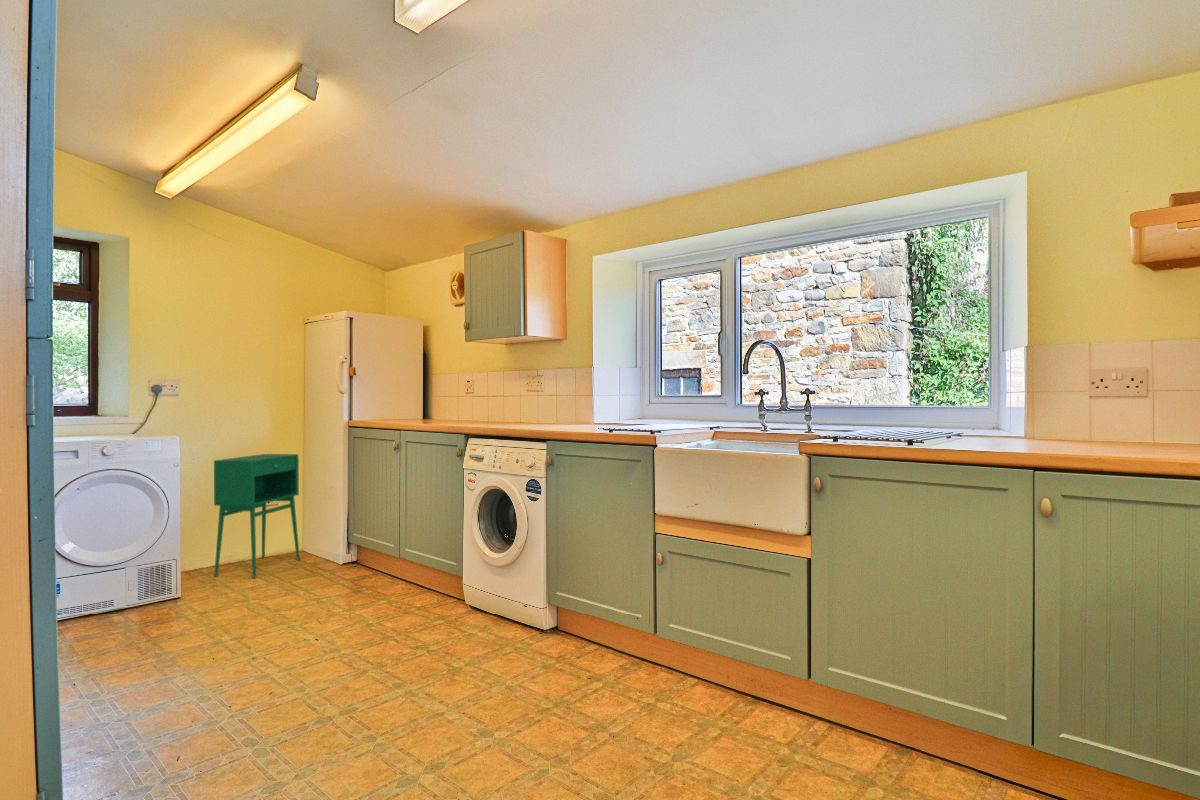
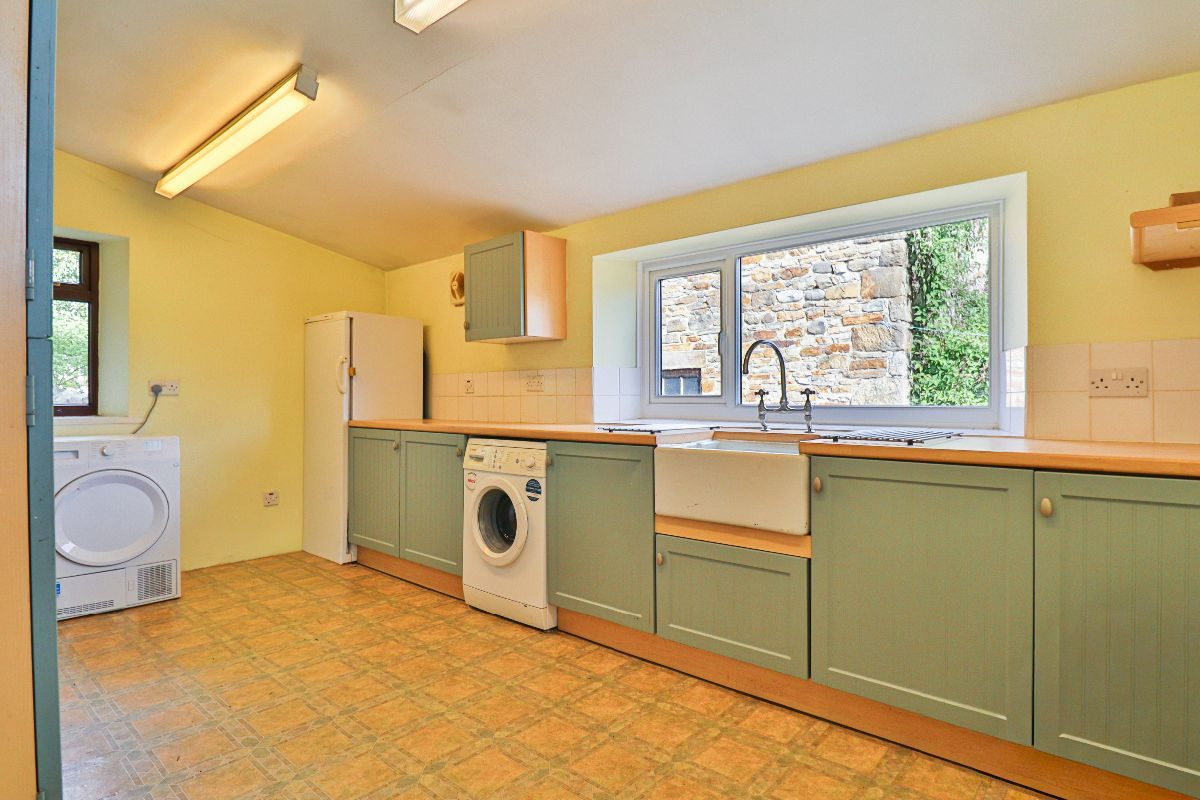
- storage cabinet (258, 512)
